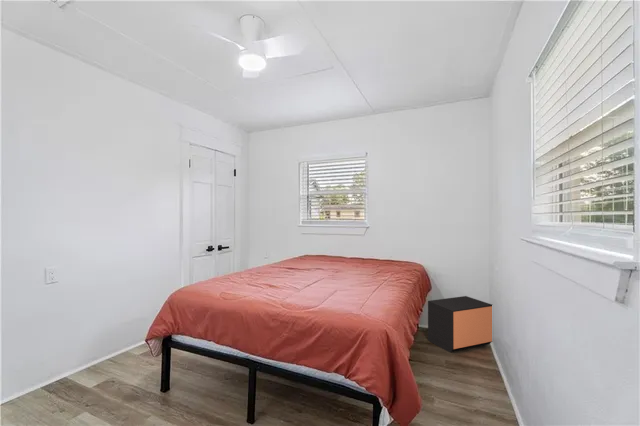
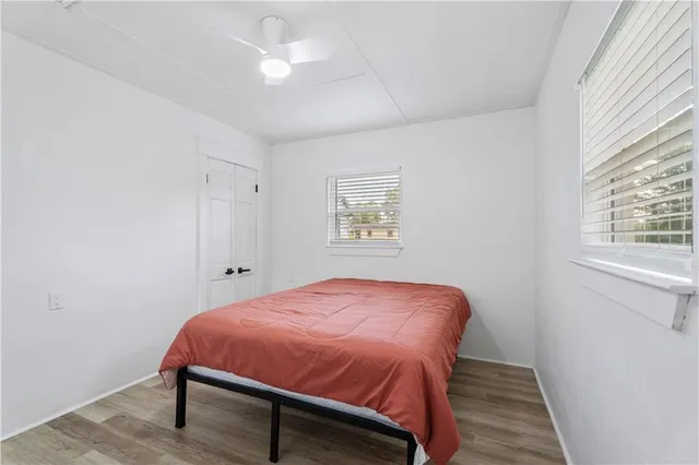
- nightstand (459, 322)
